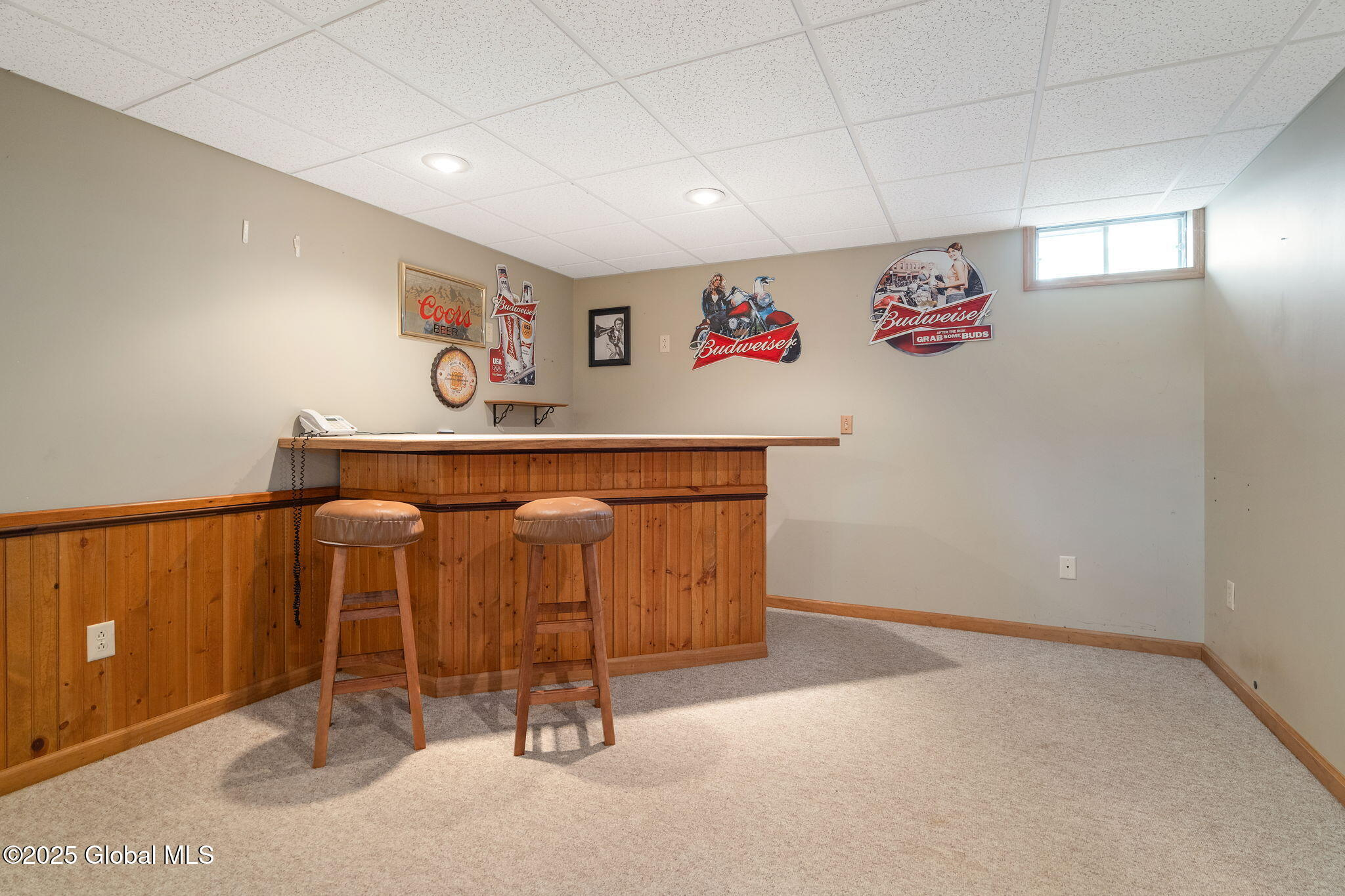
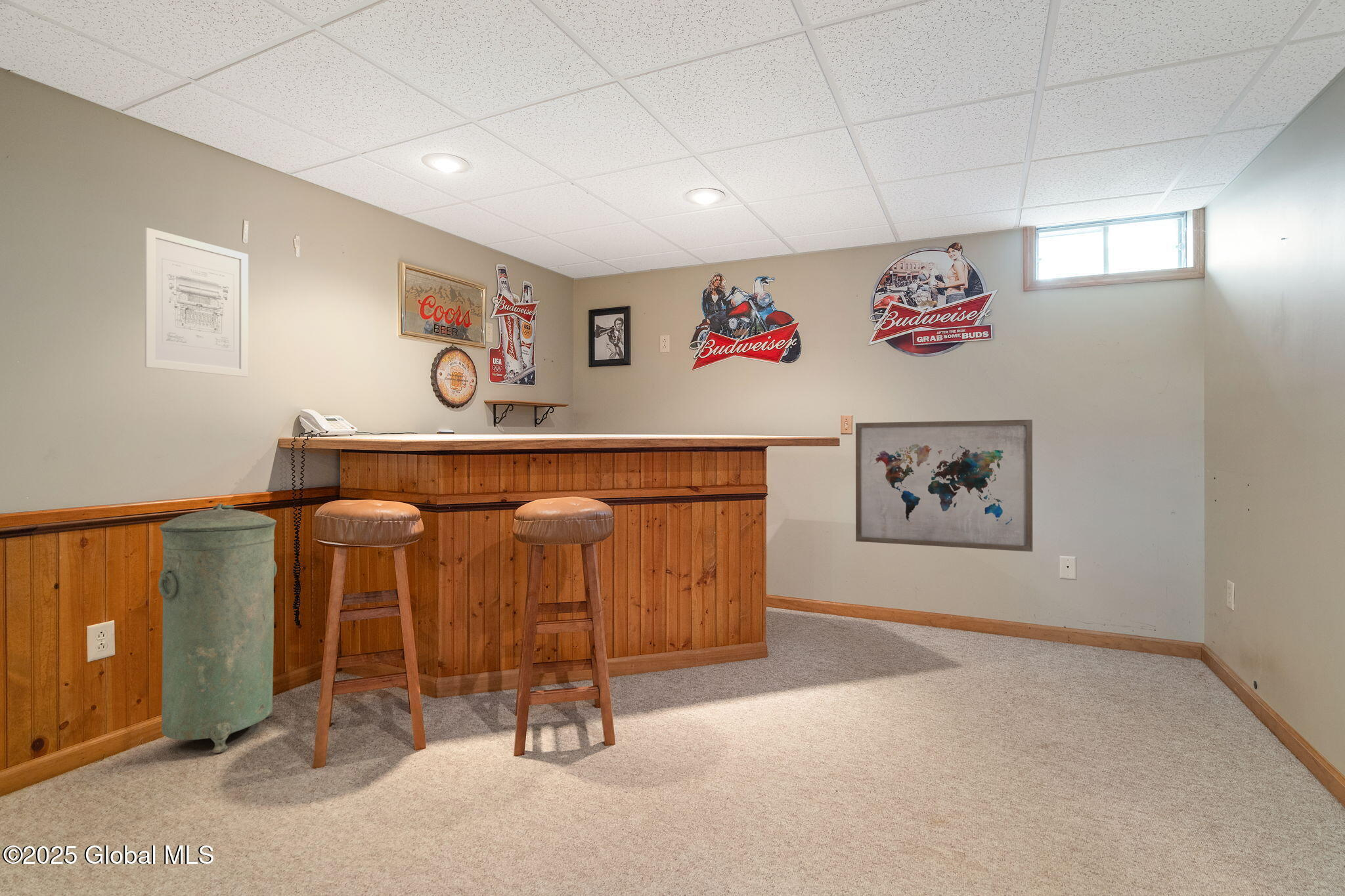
+ wall art (200, 307)
+ wall art (939, 483)
+ trash can (221, 618)
